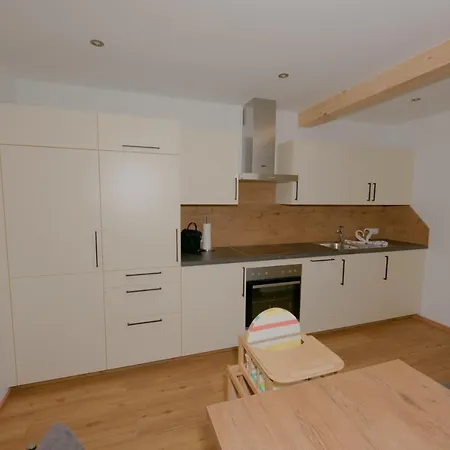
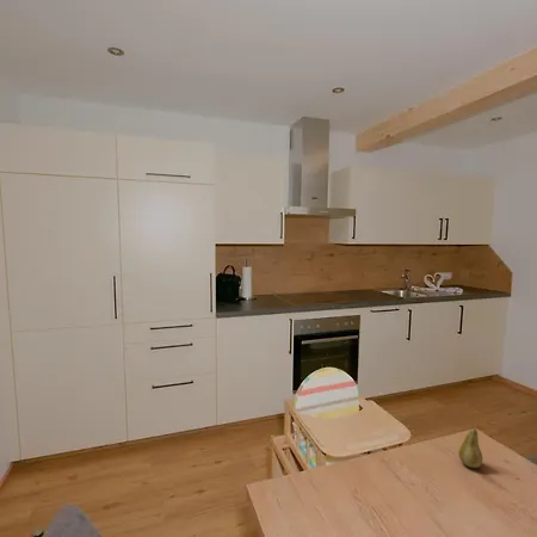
+ fruit (470, 446)
